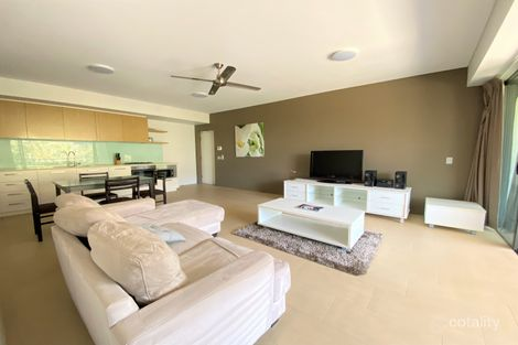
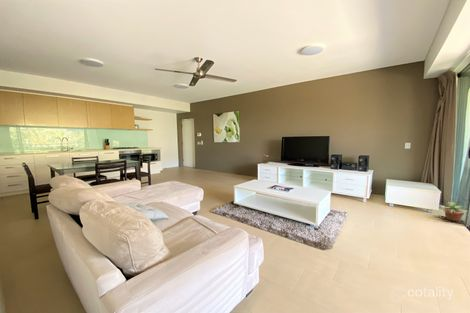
+ potted plant (453, 210)
